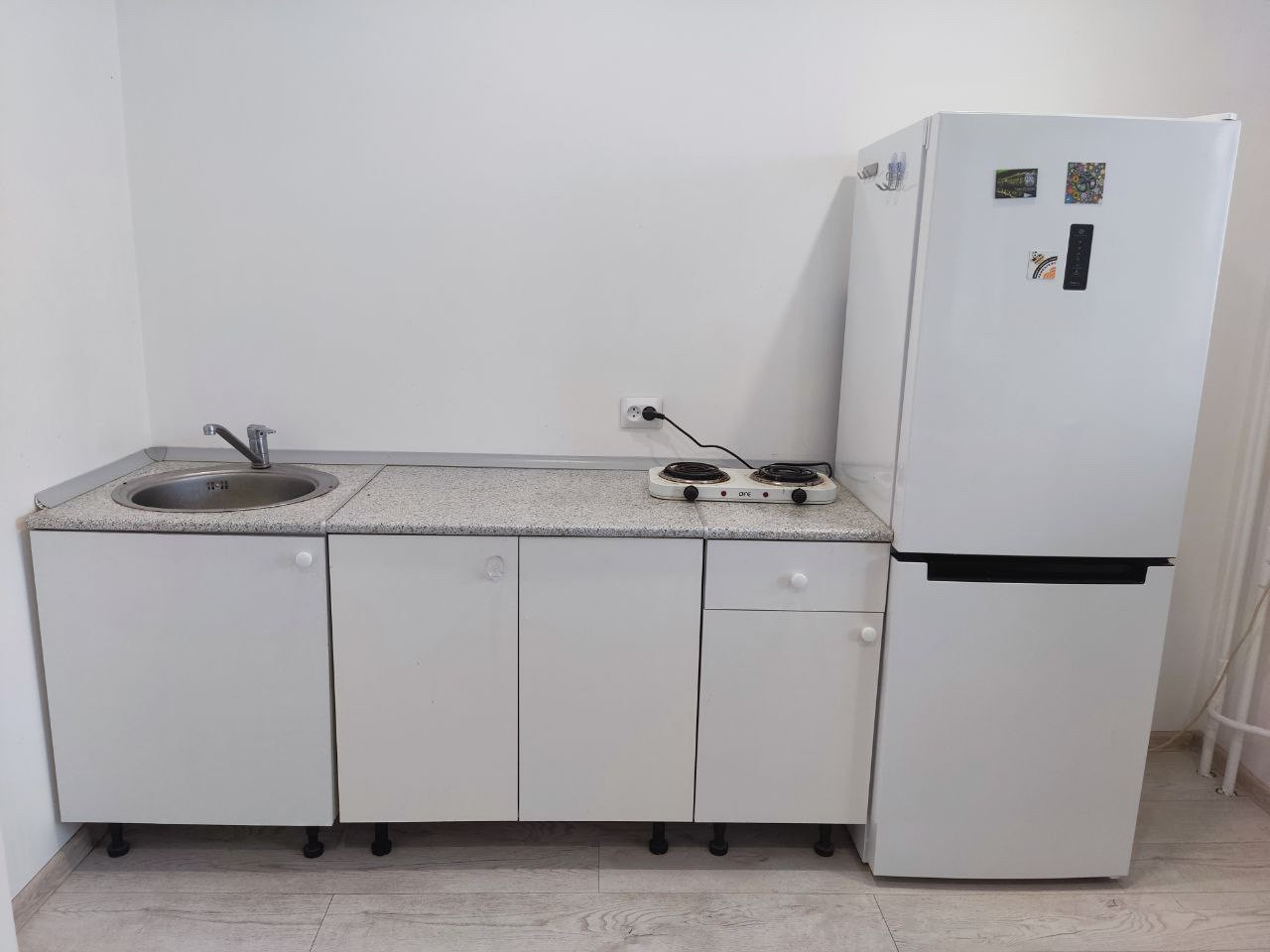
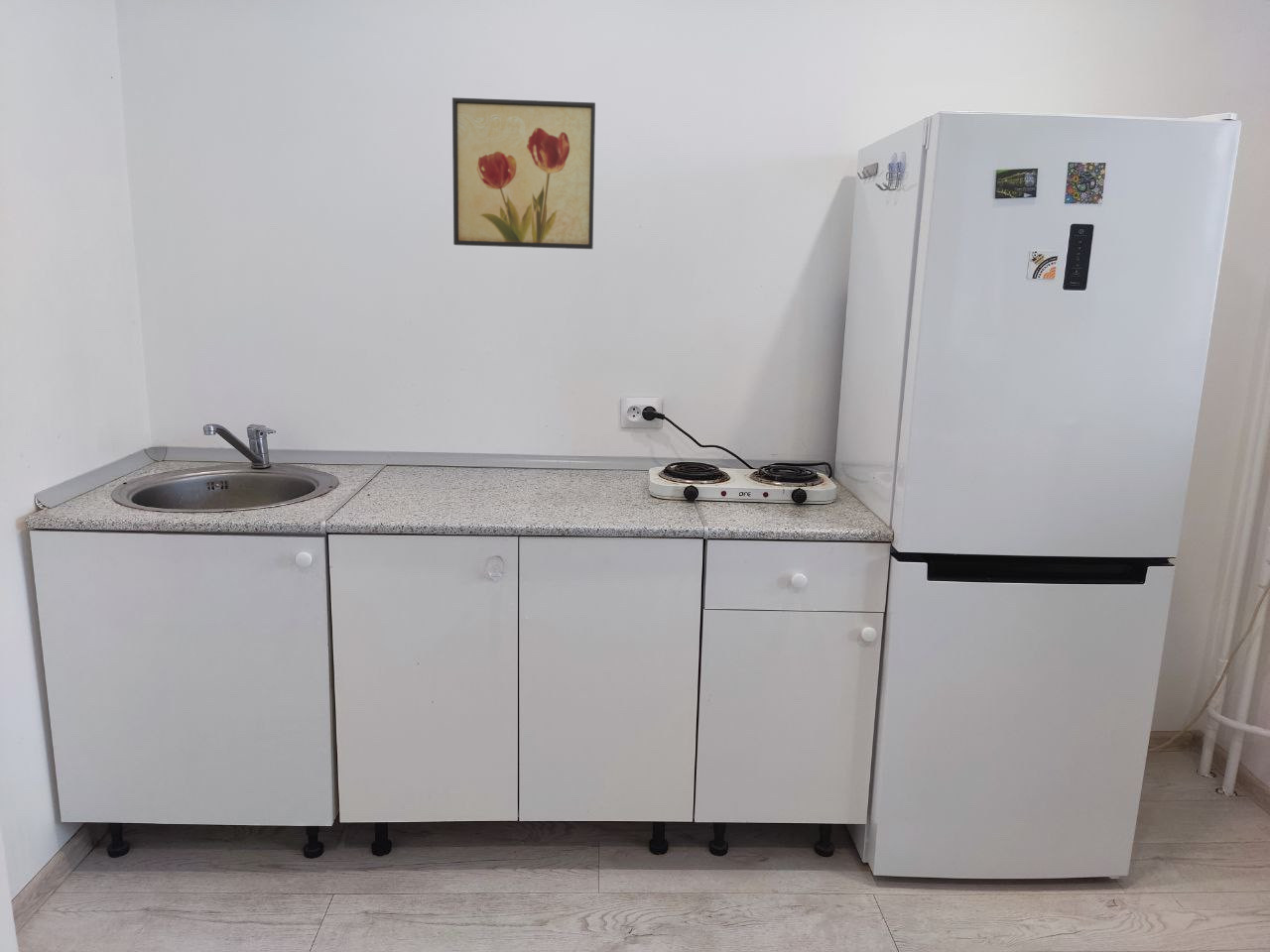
+ wall art (524, 175)
